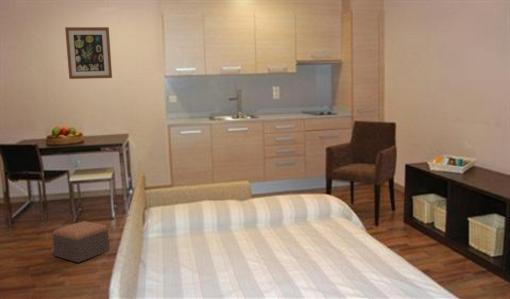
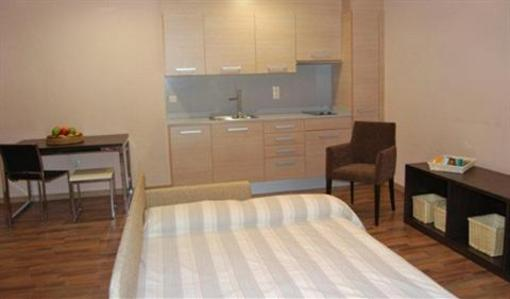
- footstool (81, 240)
- wall art (89, 53)
